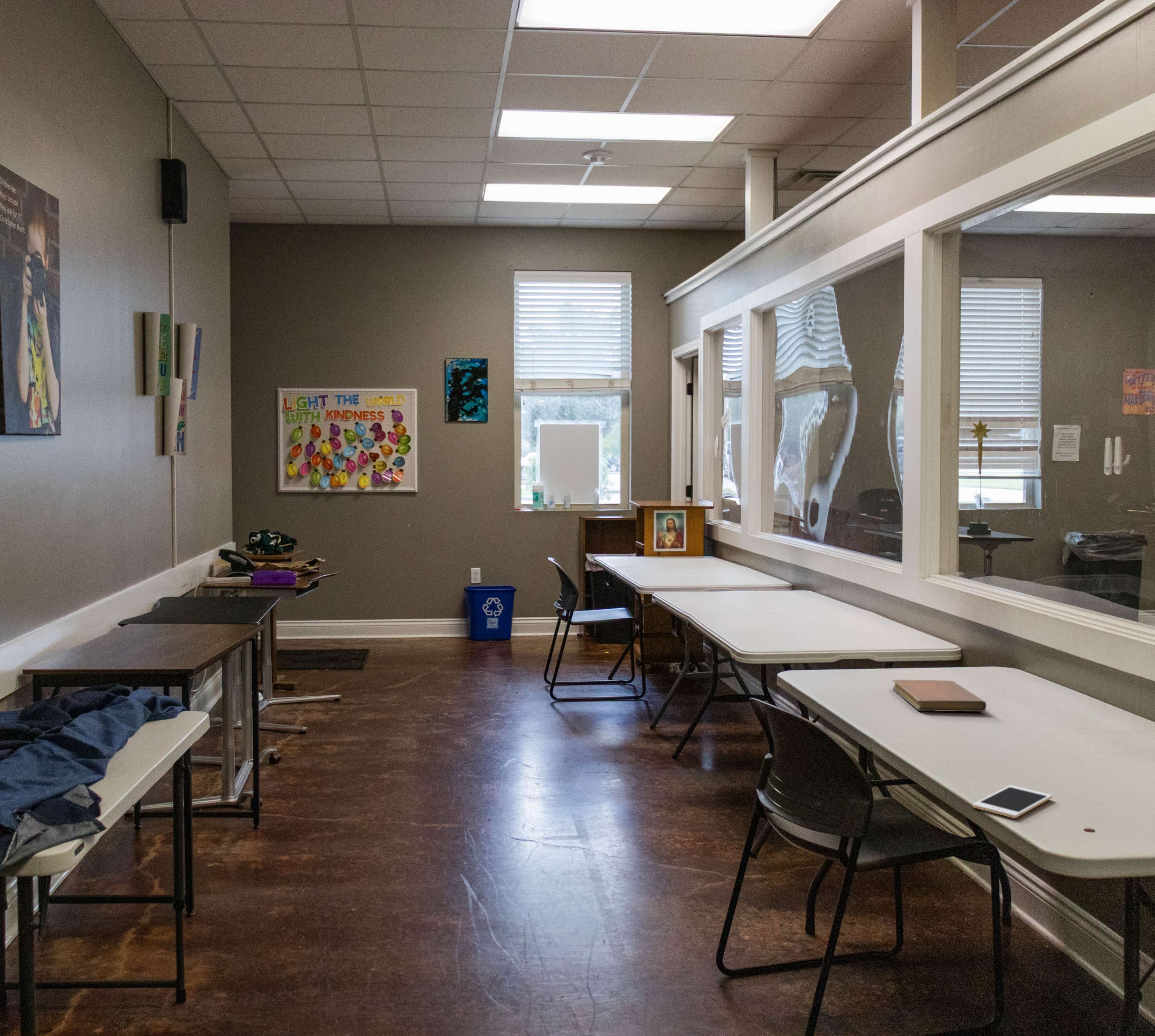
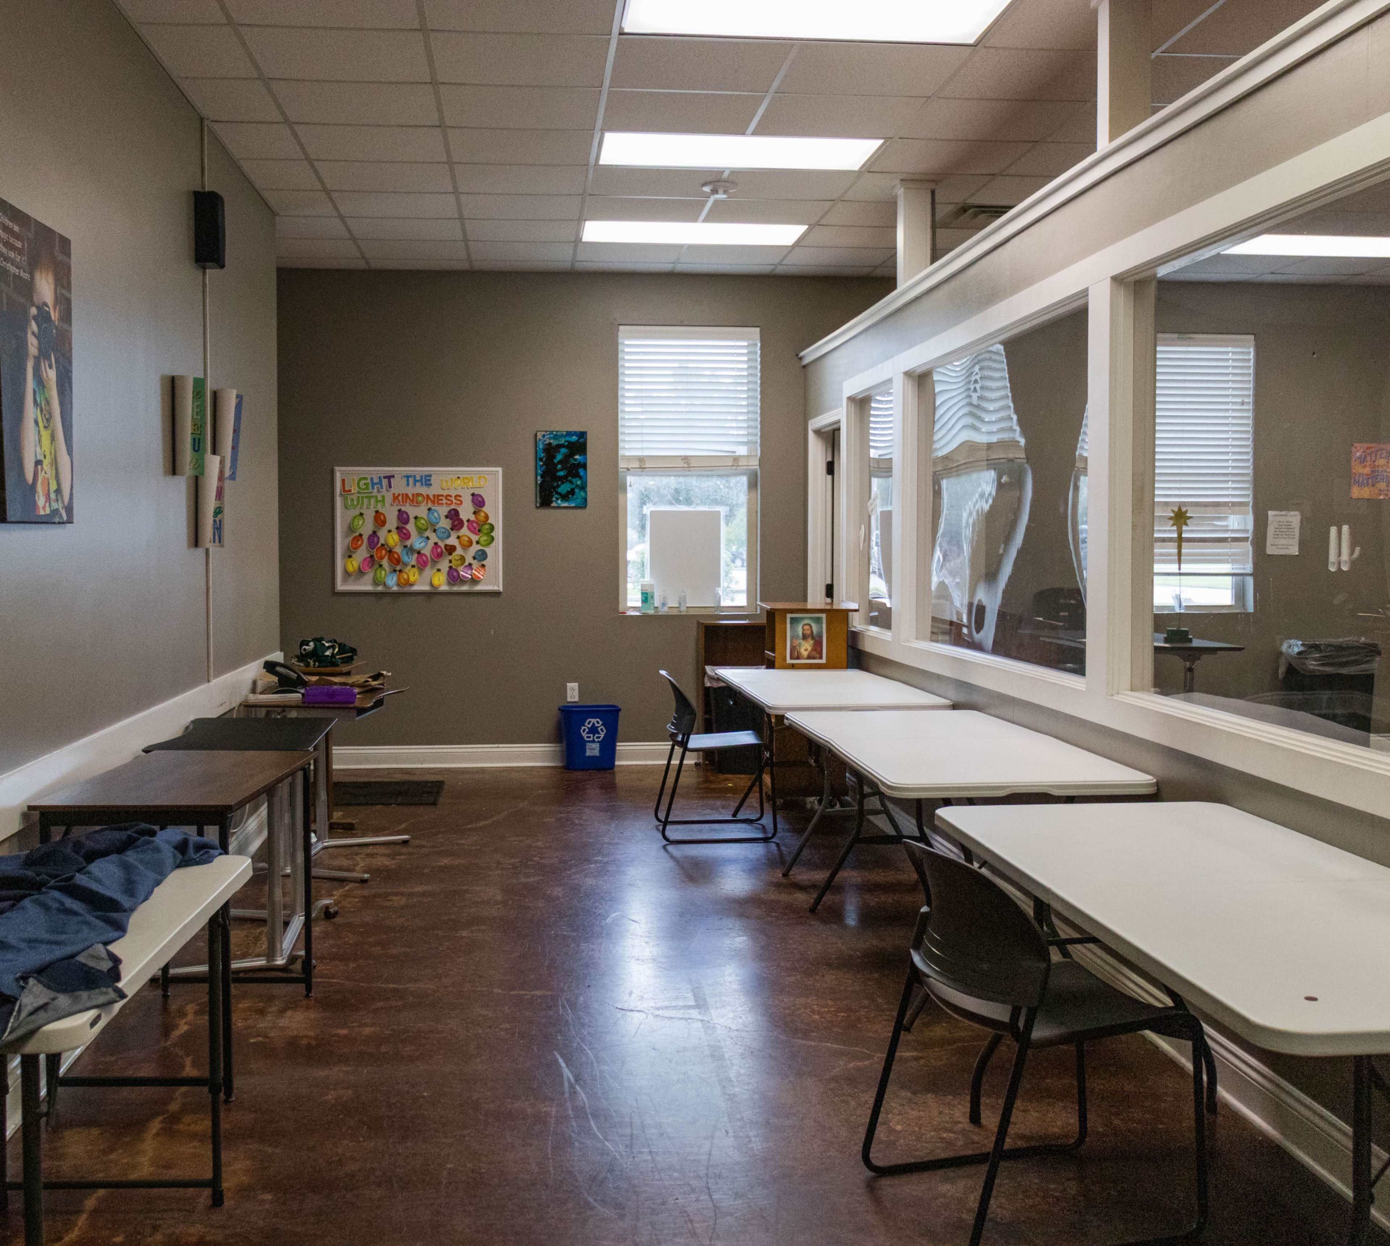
- cell phone (1013, 801)
- notebook (937, 694)
